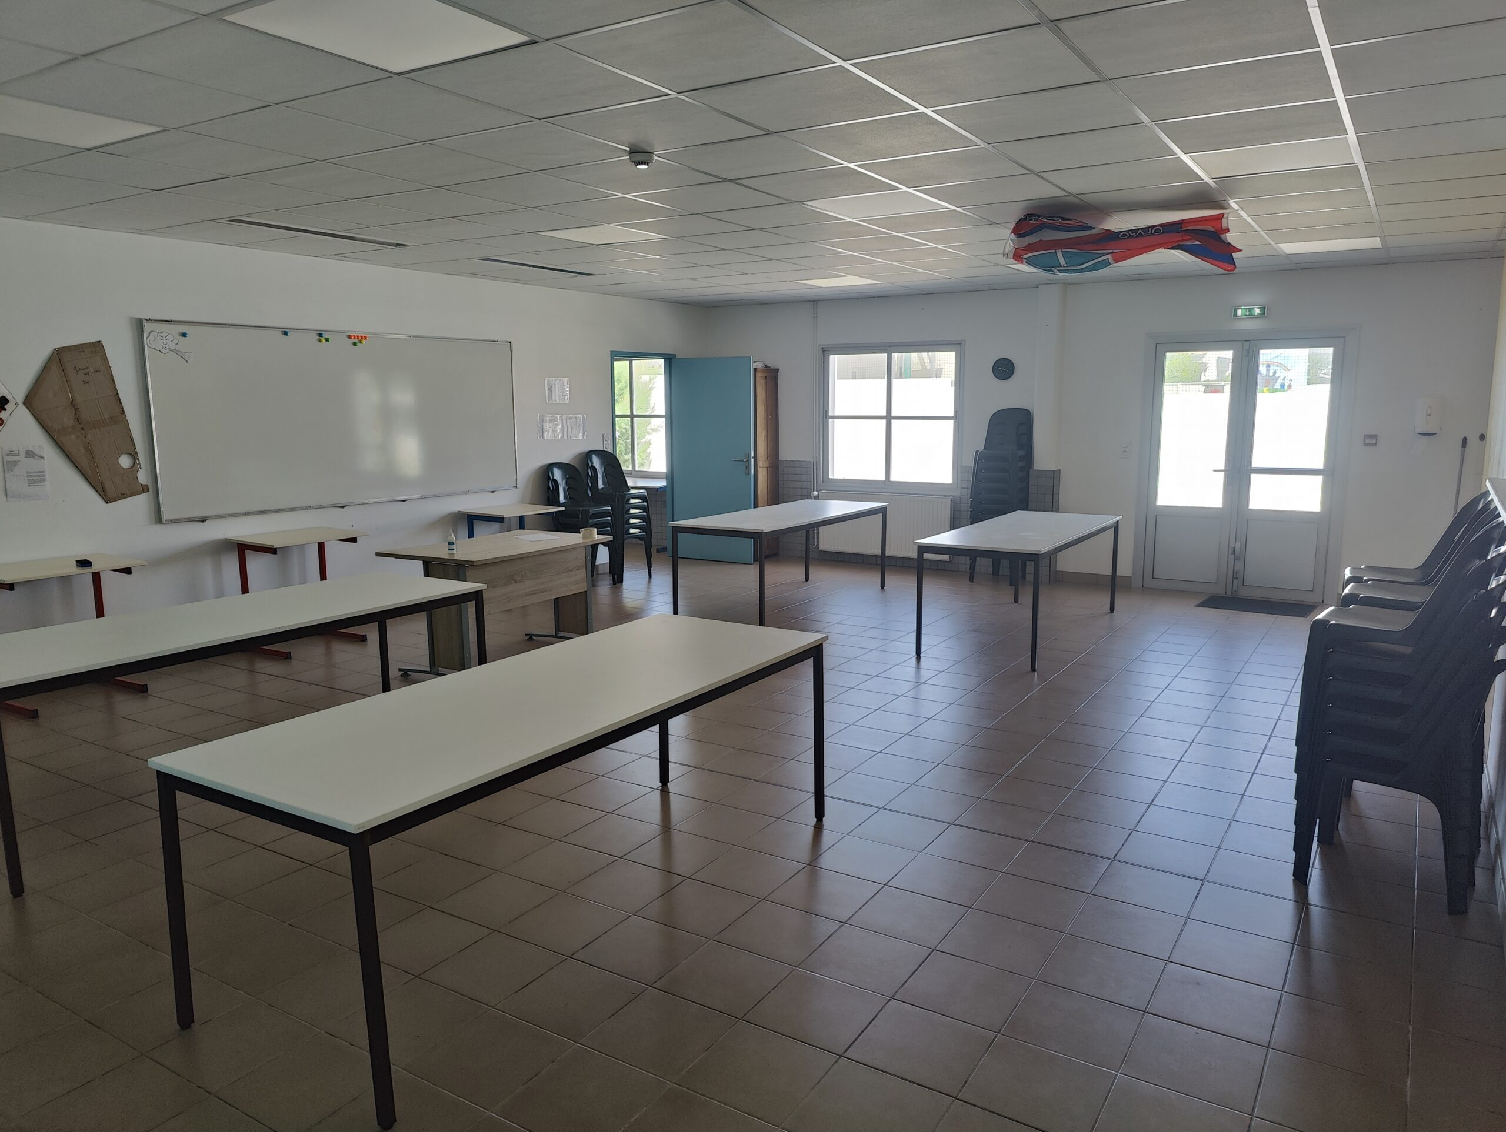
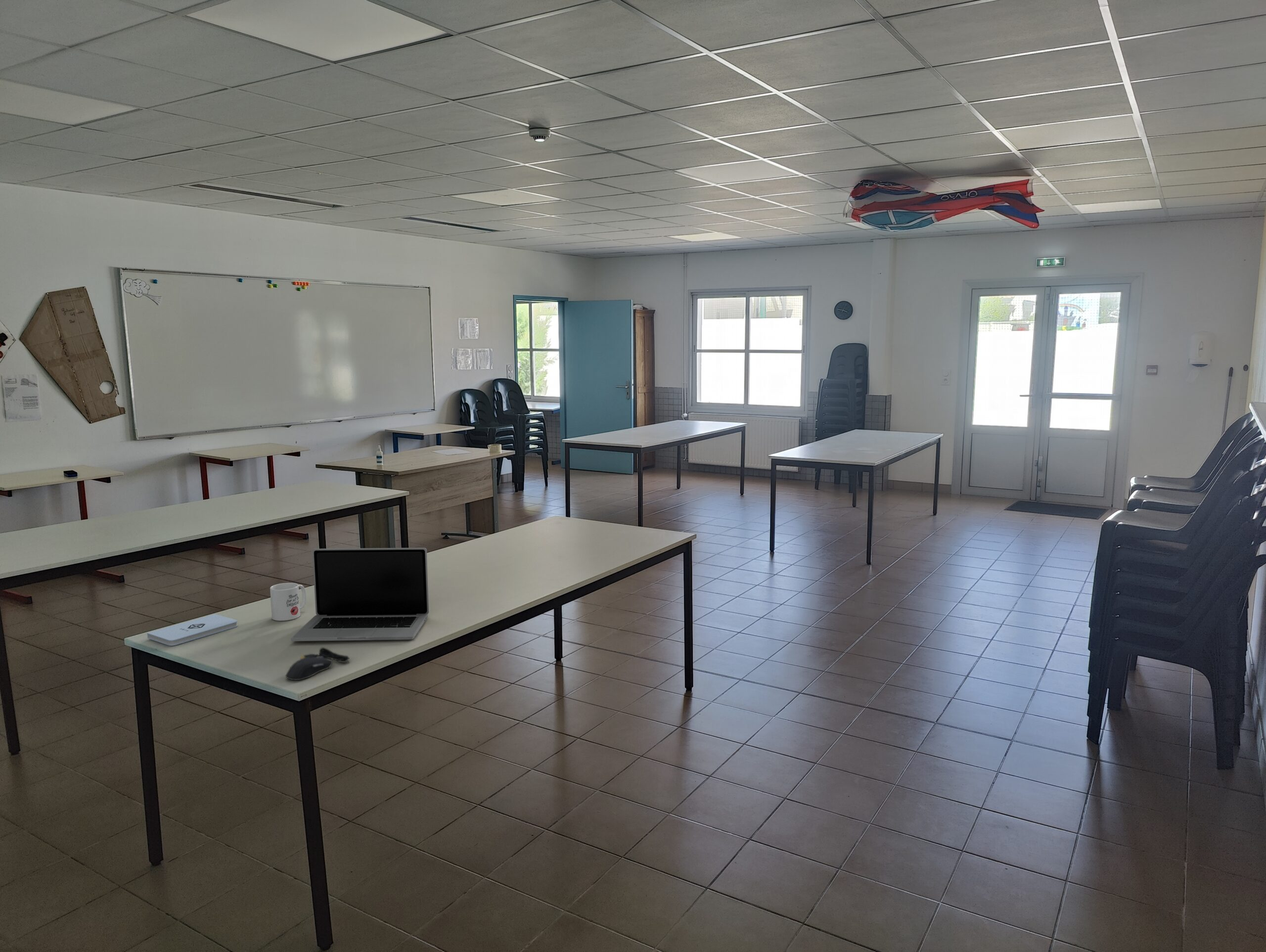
+ laptop (361, 593)
+ notepad (194, 629)
+ mug (290, 600)
+ computer mouse (310, 660)
